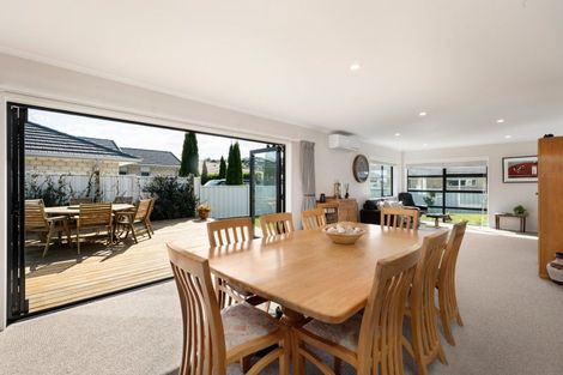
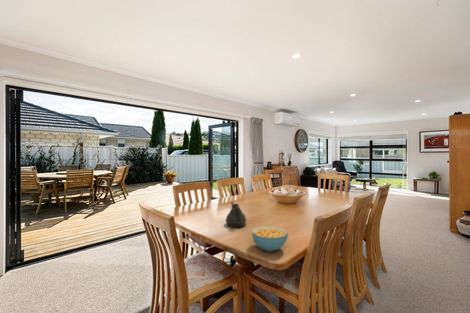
+ cereal bowl (269, 240)
+ teapot (235, 213)
